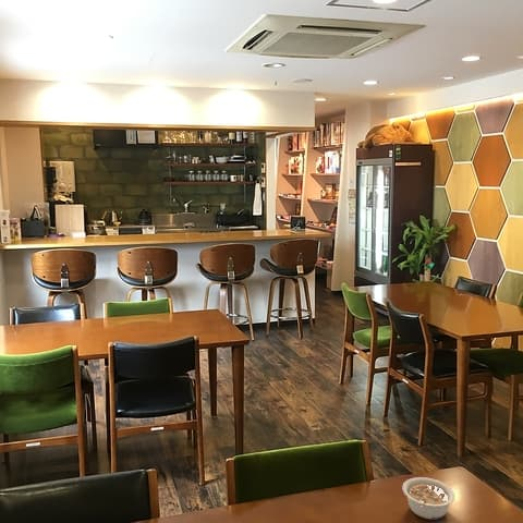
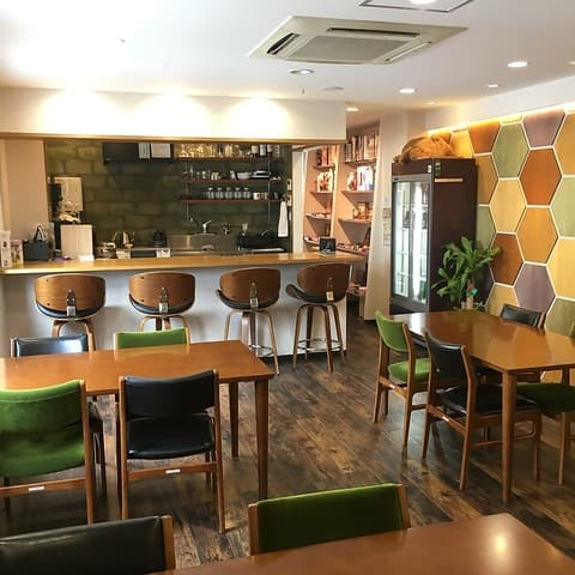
- legume (428, 499)
